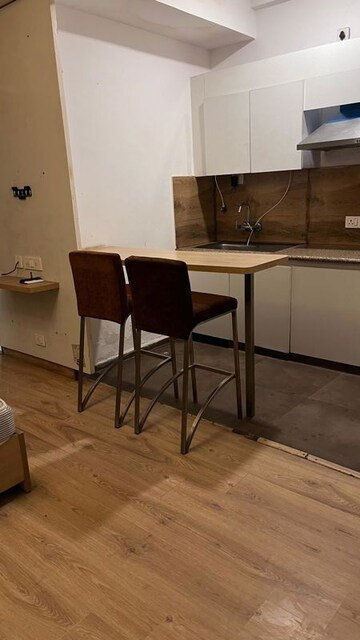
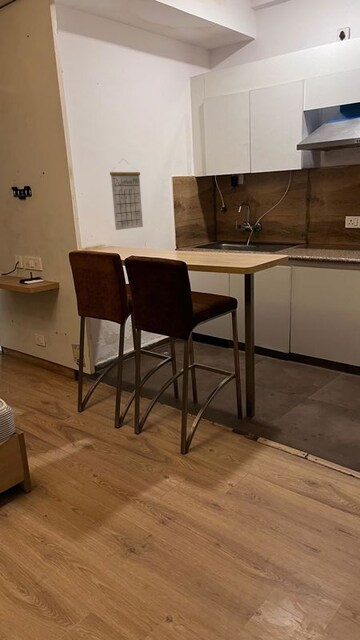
+ calendar (127, 194)
